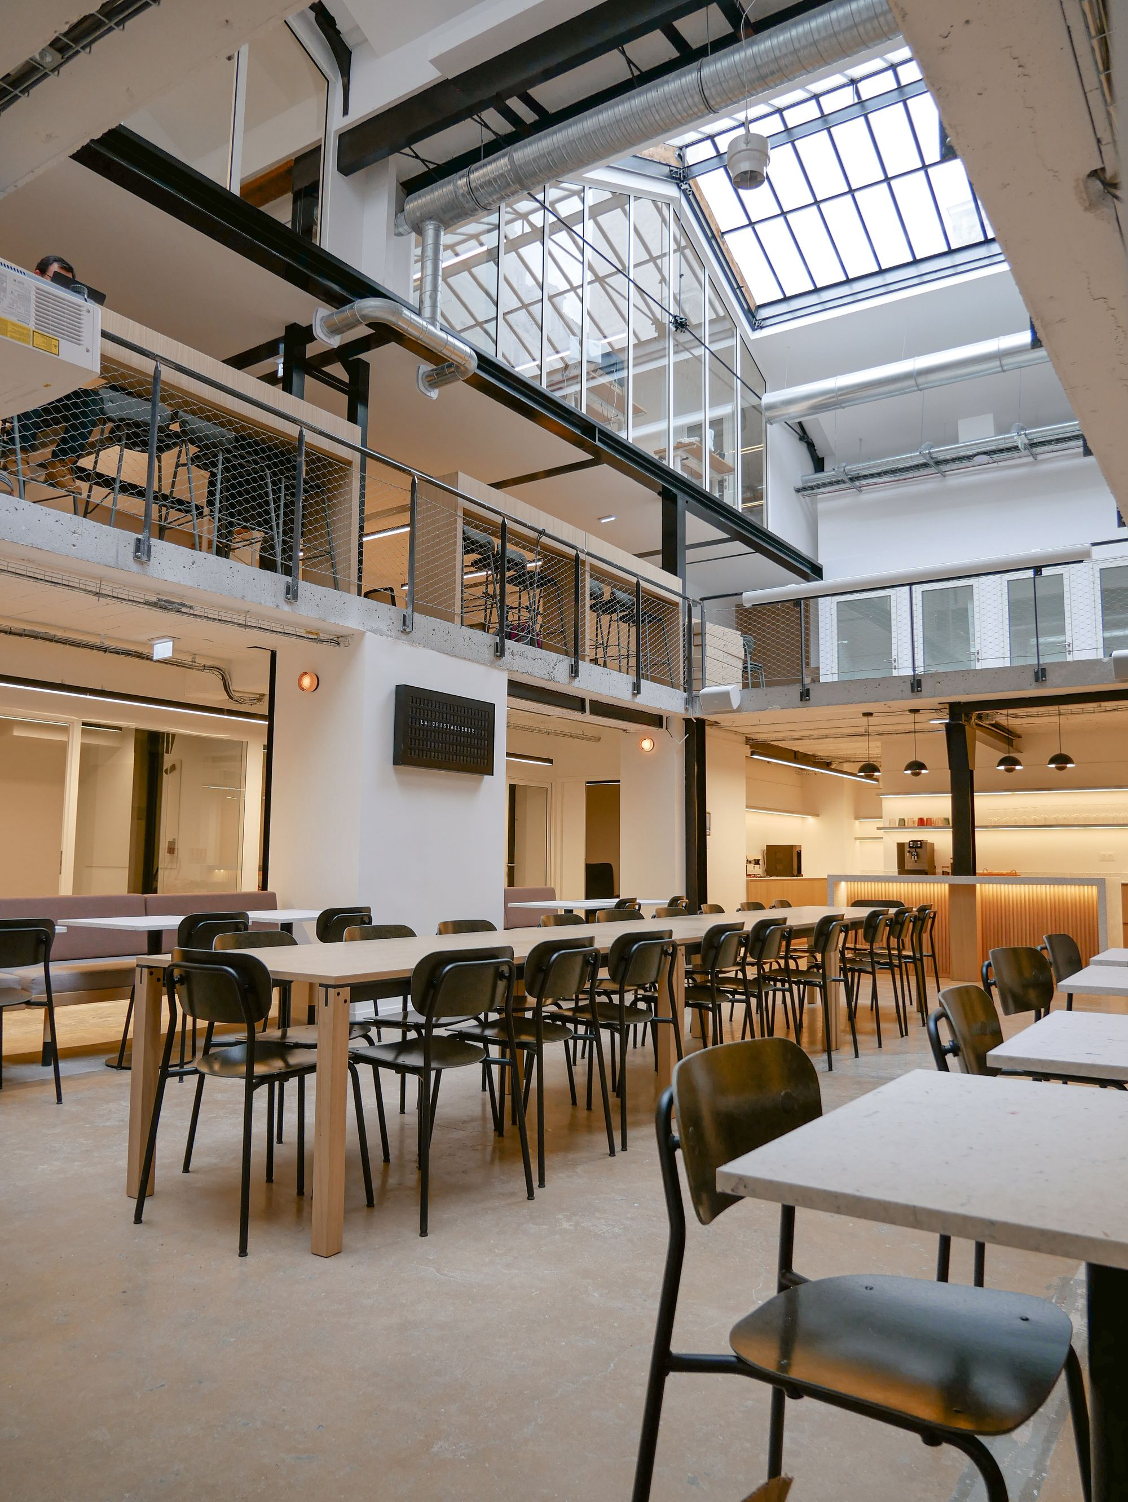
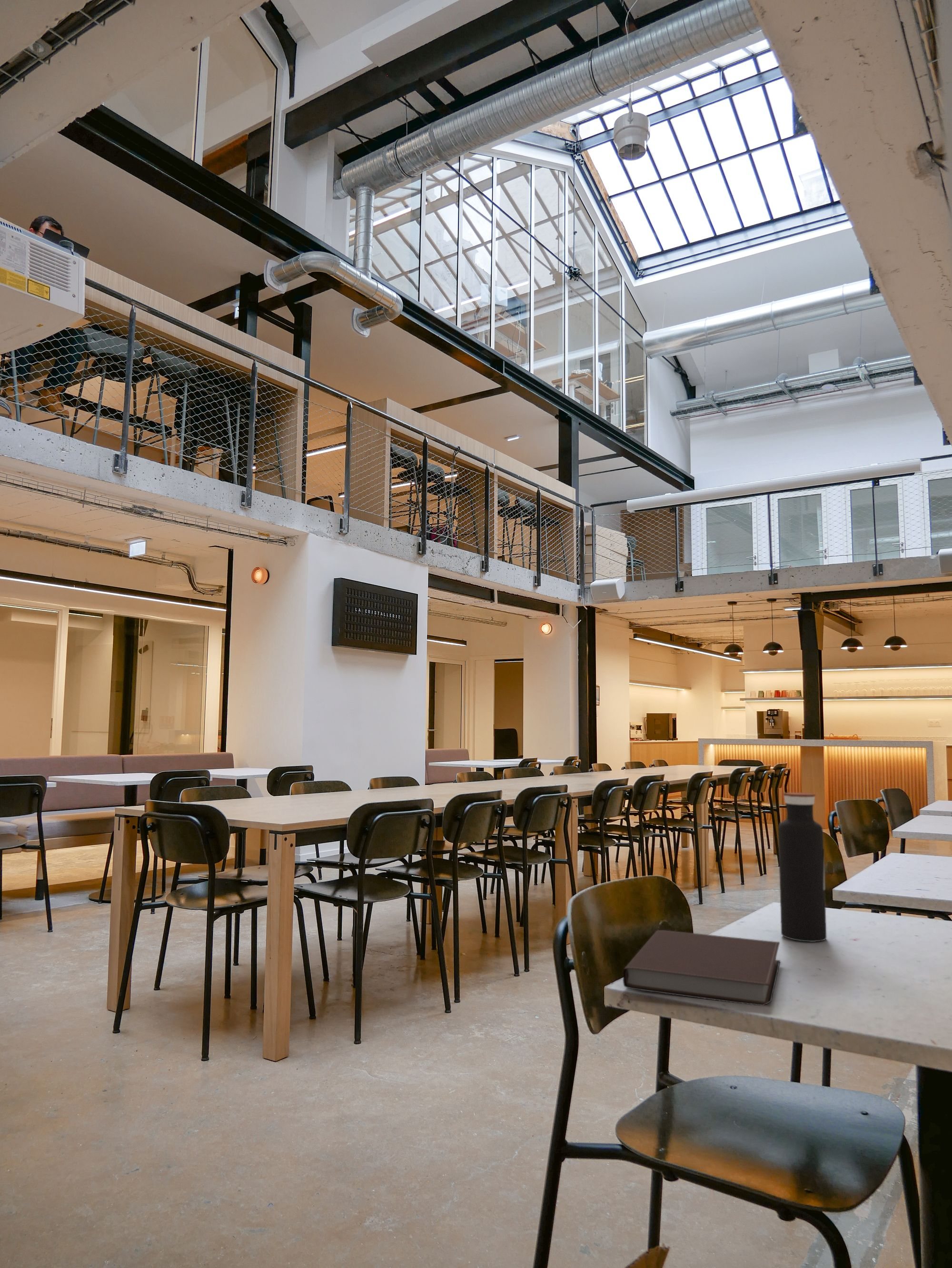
+ notebook (706, 963)
+ water bottle (801, 864)
